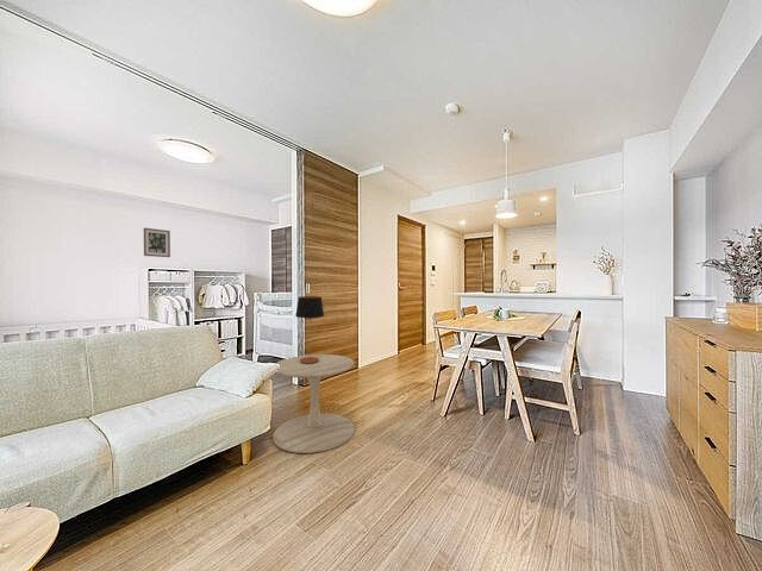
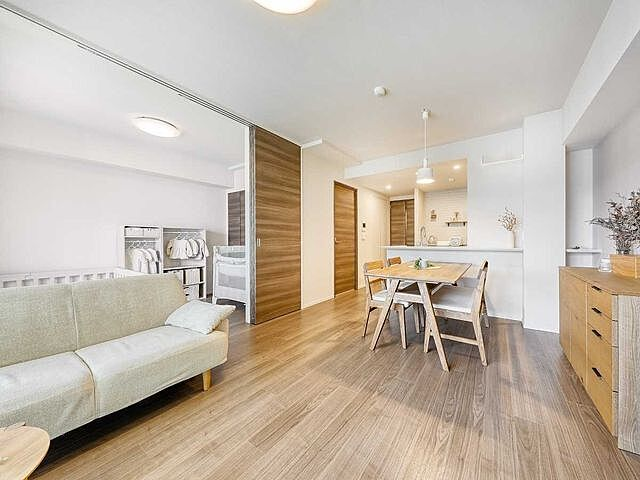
- side table (314, 397)
- wall art (157, 243)
- table lamp (310, 319)
